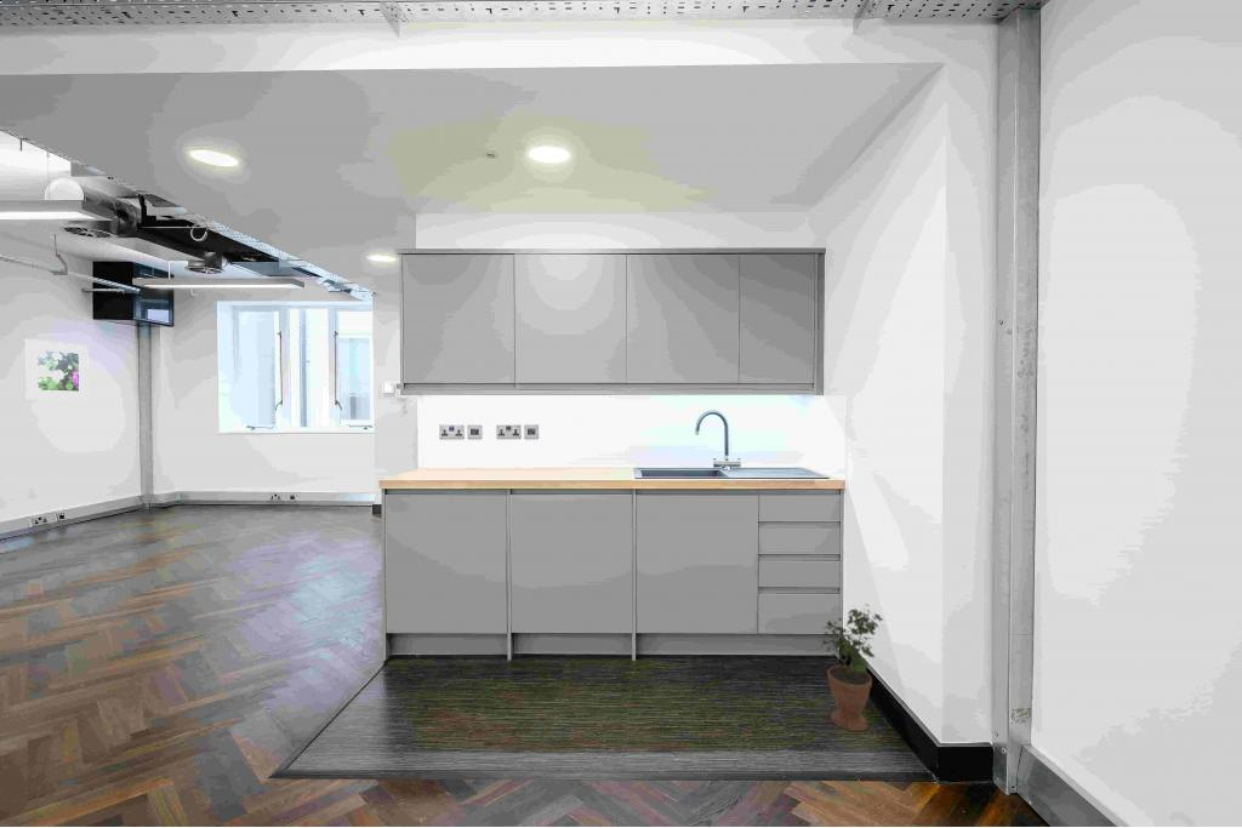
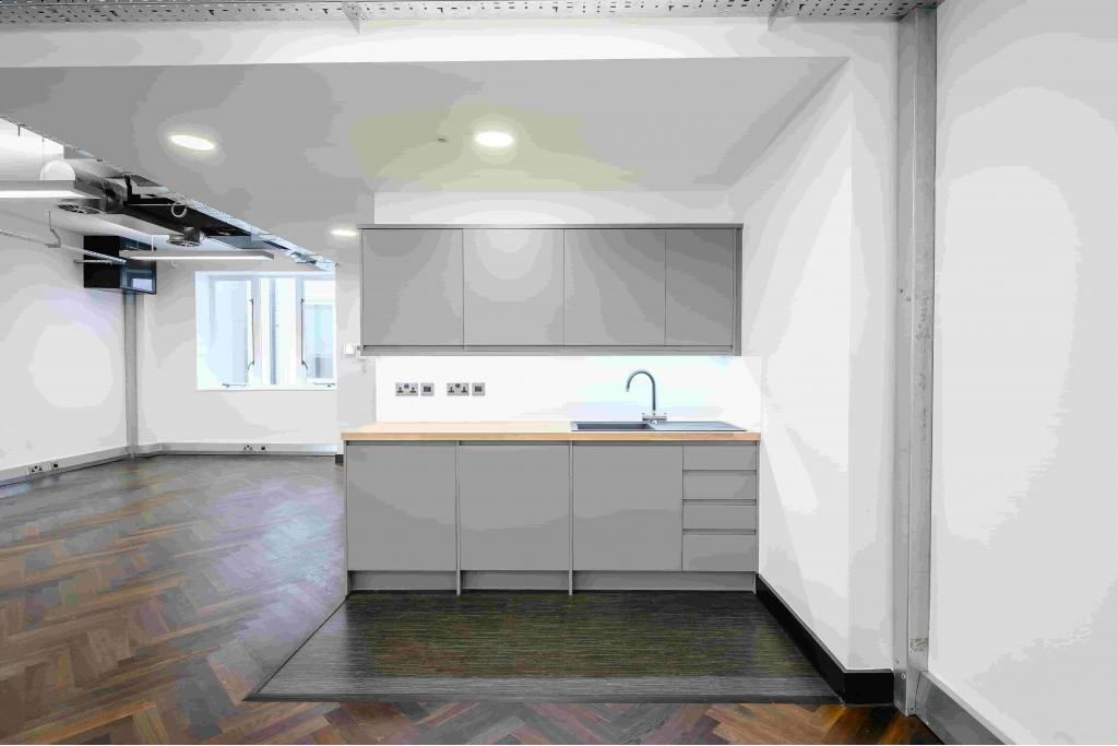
- potted plant (851, 661)
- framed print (58, 371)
